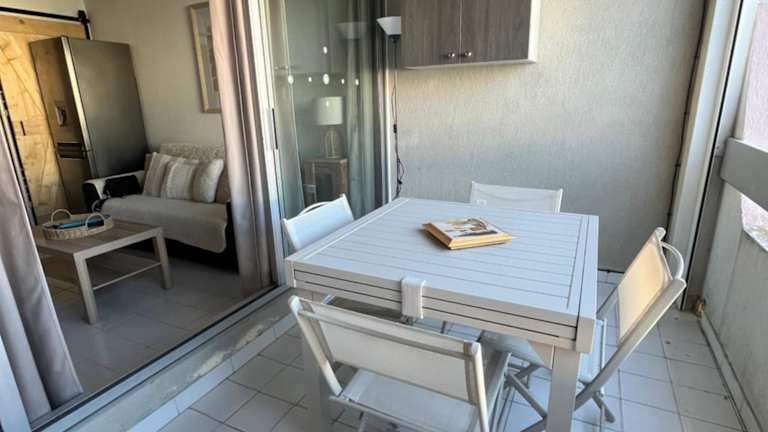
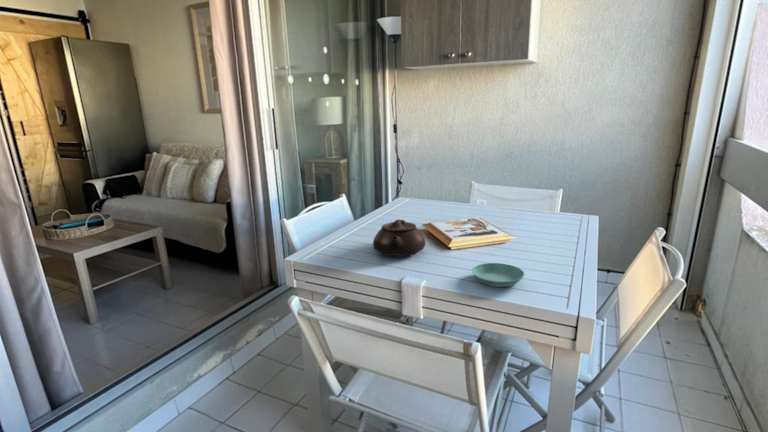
+ teapot (400, 235)
+ saucer (497, 275)
